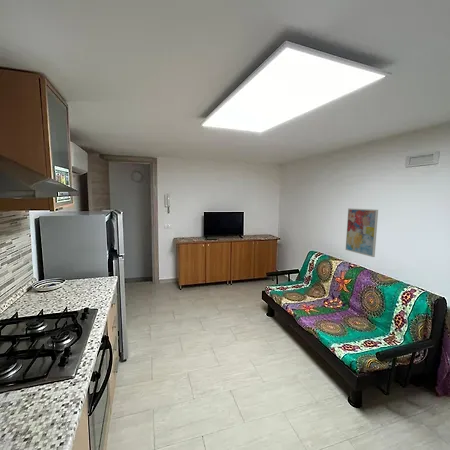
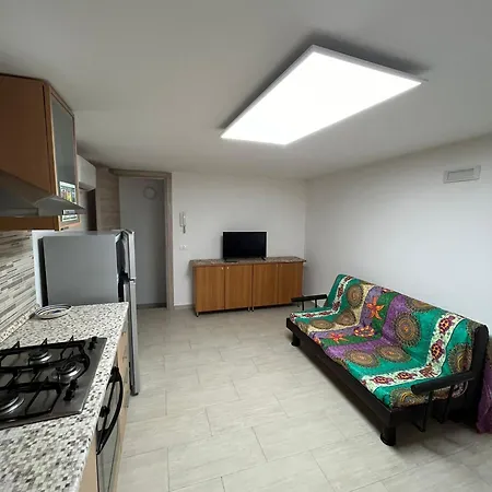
- wall art (360, 231)
